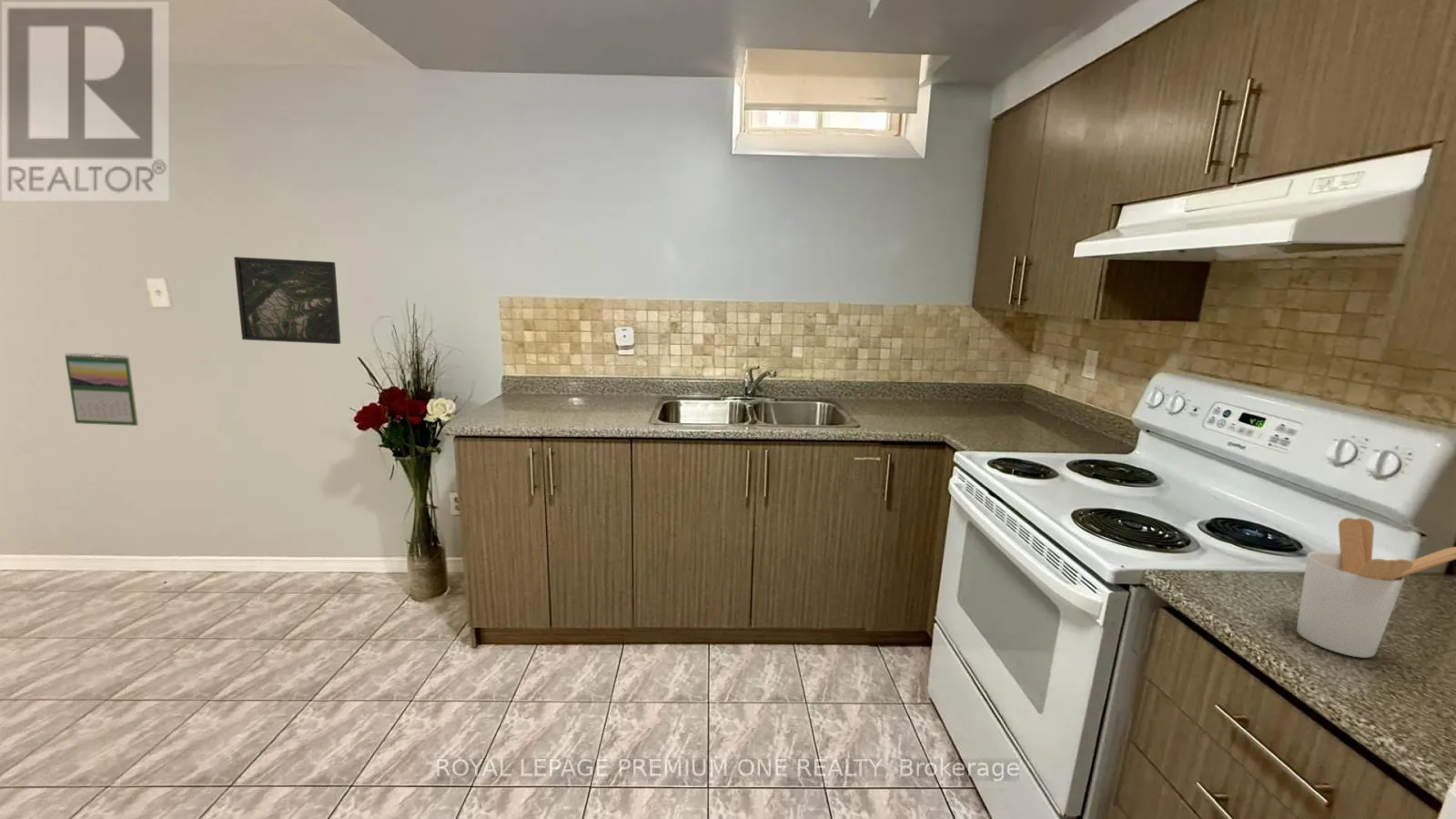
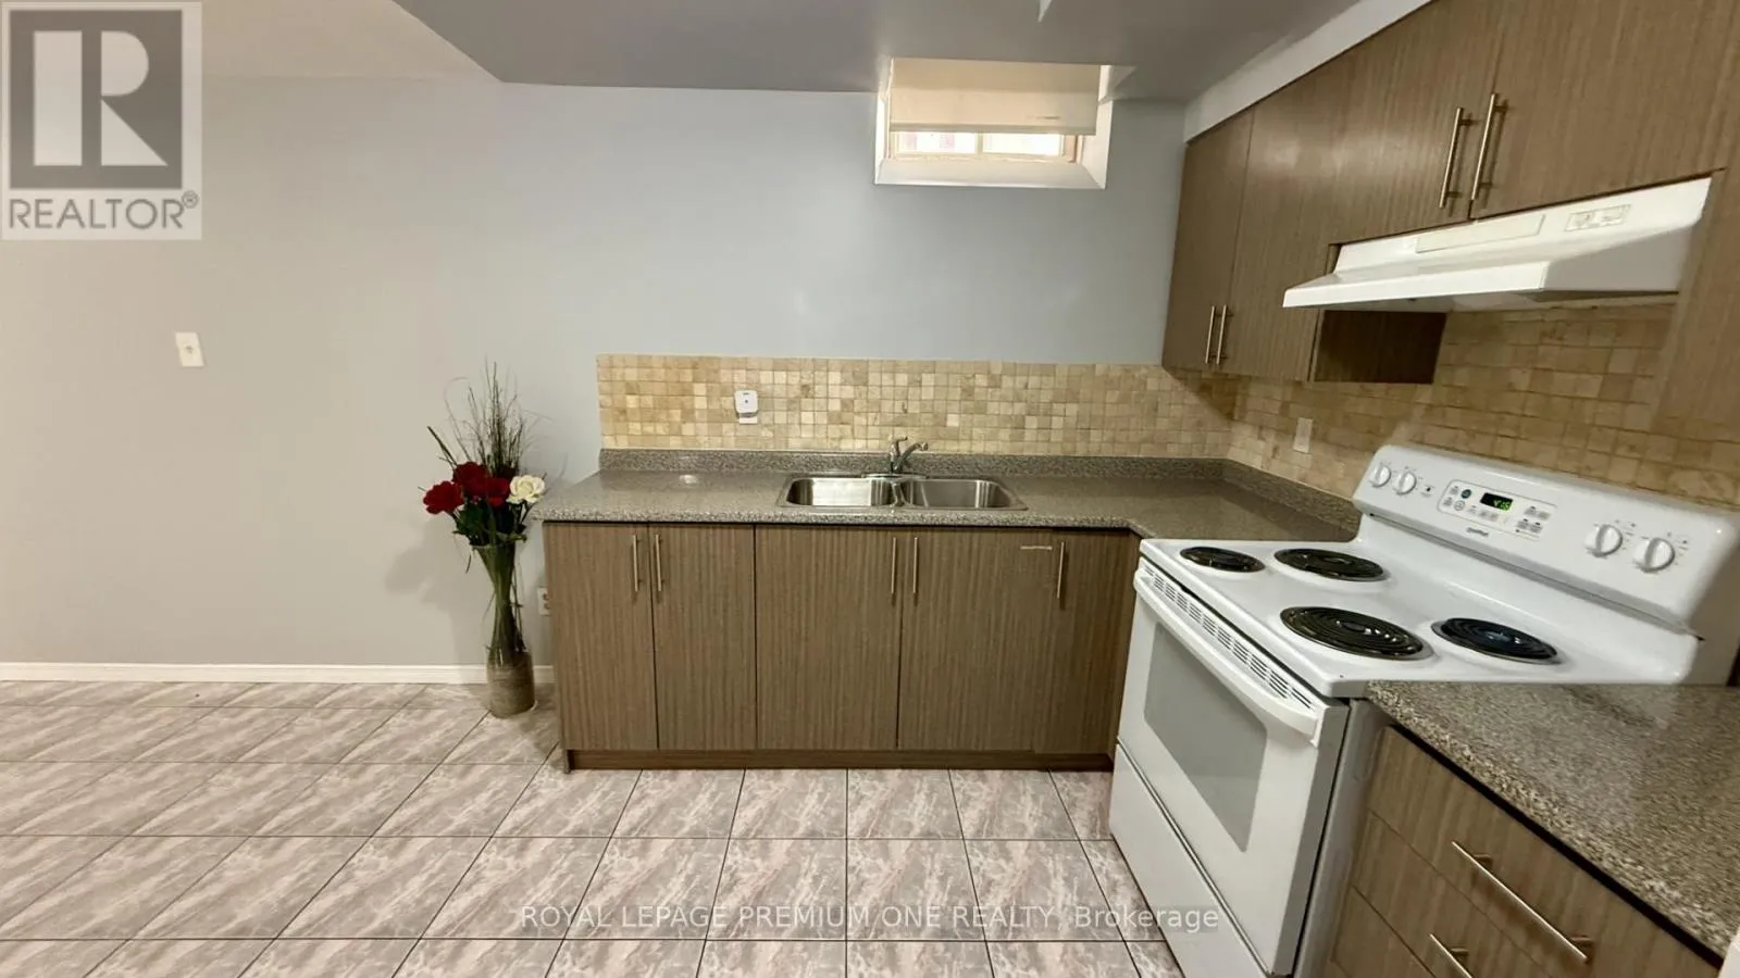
- utensil holder (1374, 591)
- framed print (288, 300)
- calendar (101, 389)
